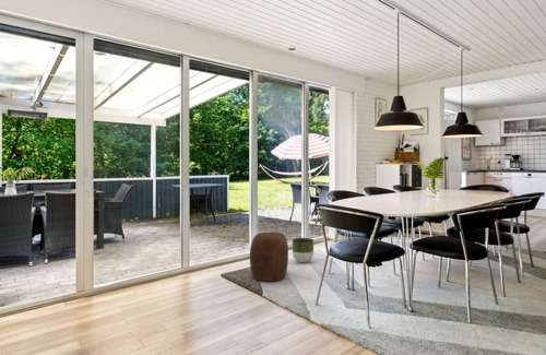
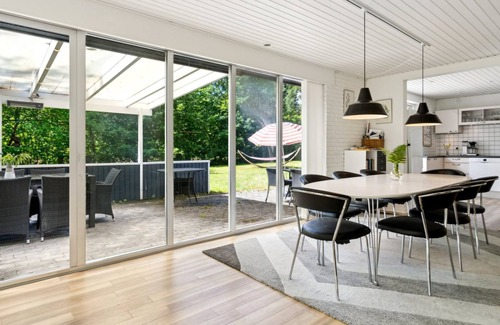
- stool (269, 255)
- planter (302, 250)
